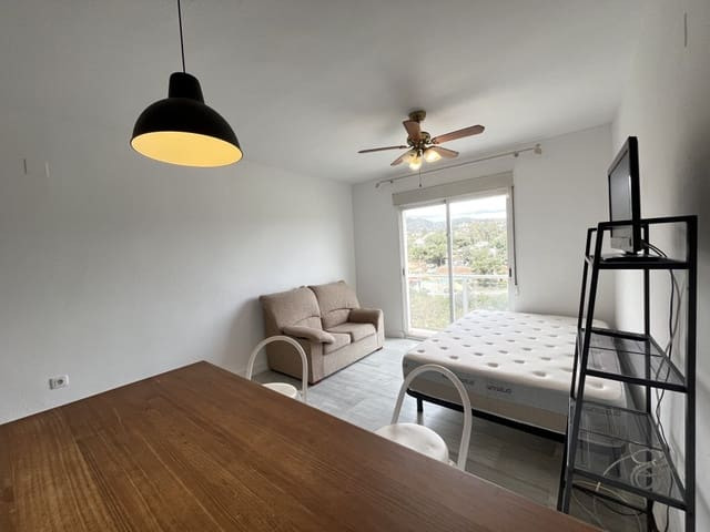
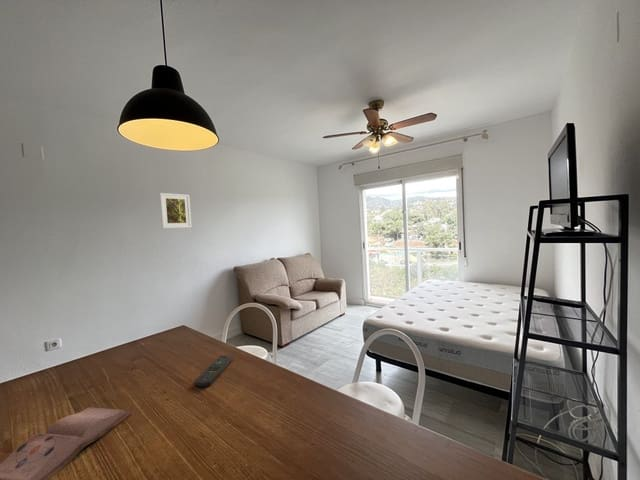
+ remote control (215, 369)
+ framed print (176, 211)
+ hardback book (63, 439)
